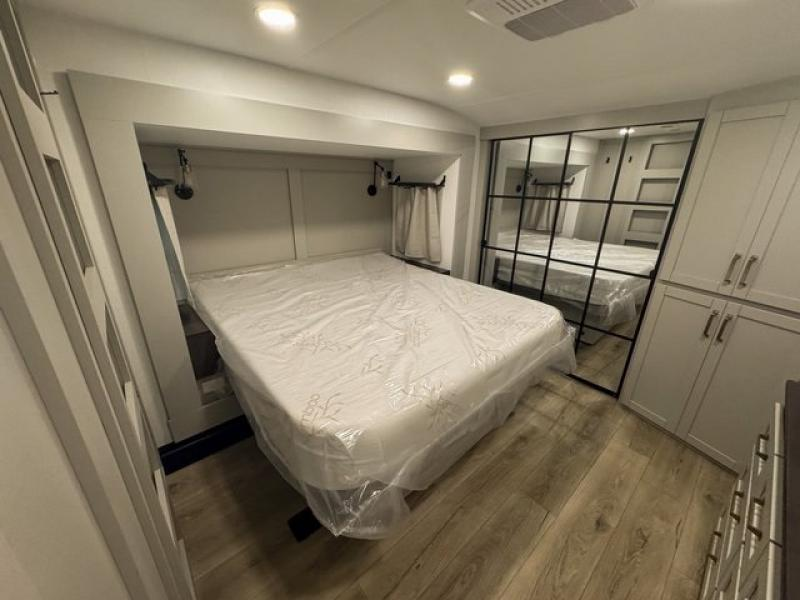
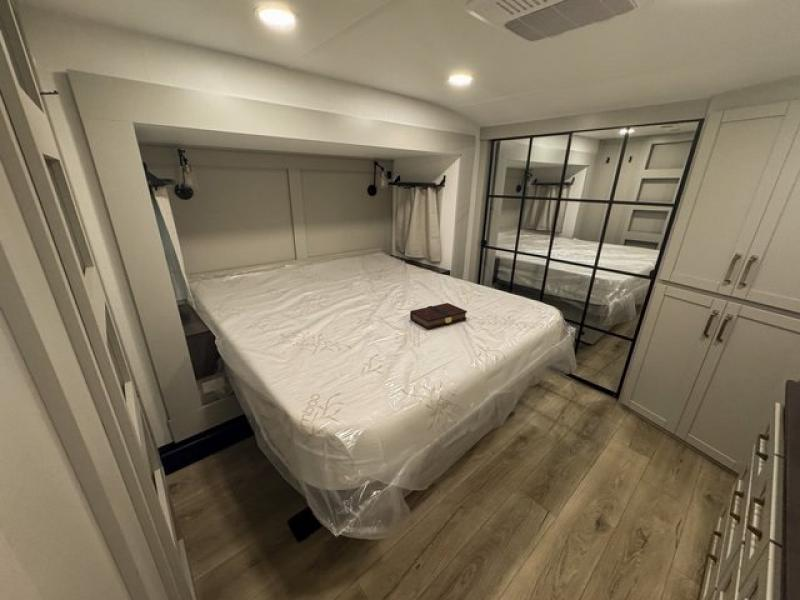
+ book (438, 315)
